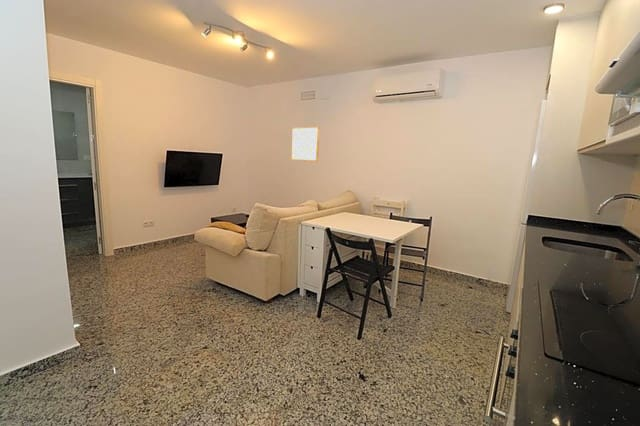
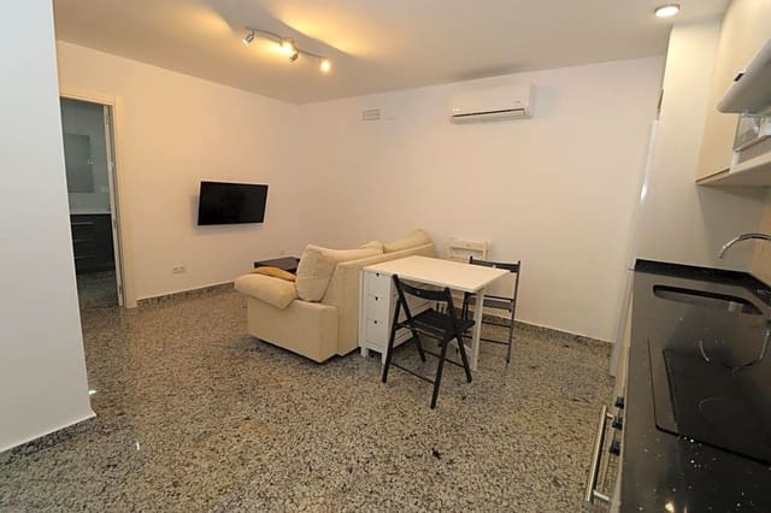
- wall art (304, 144)
